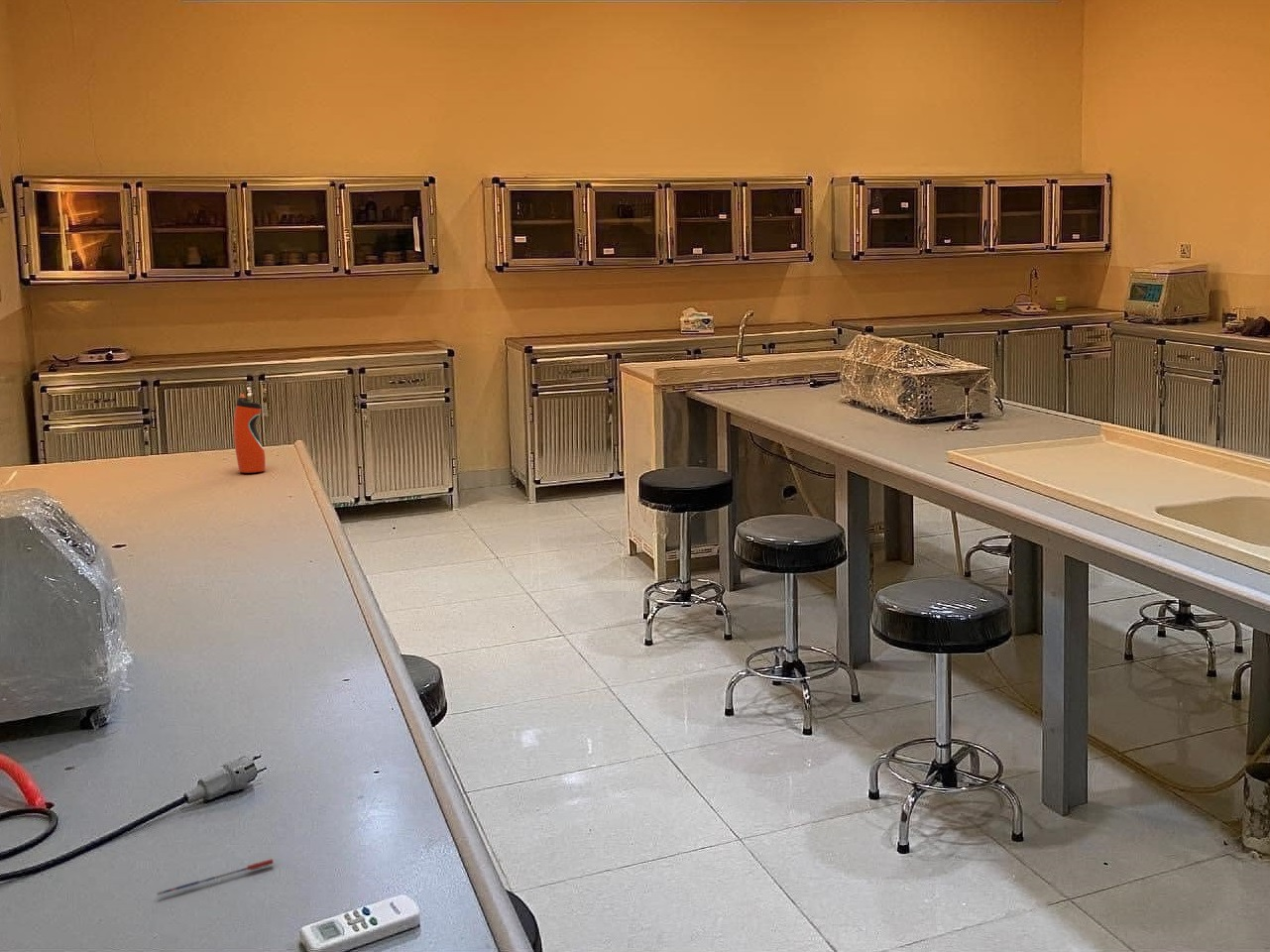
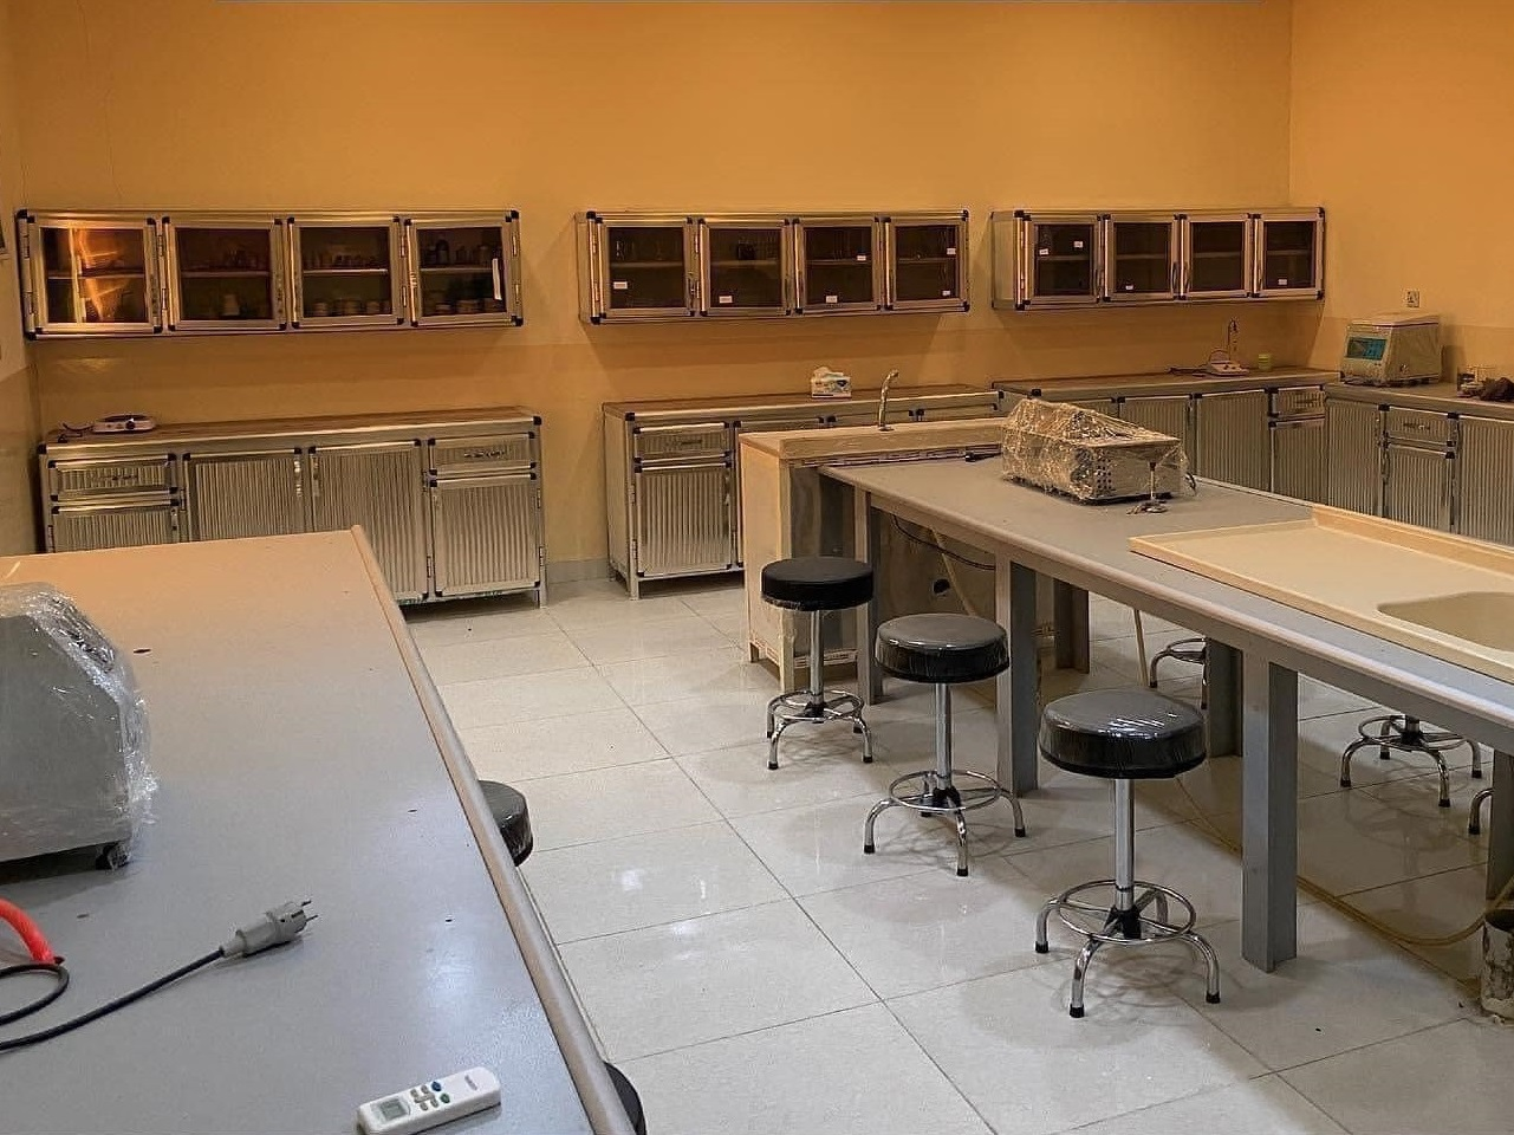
- pen (216, 876)
- water bottle (248, 432)
